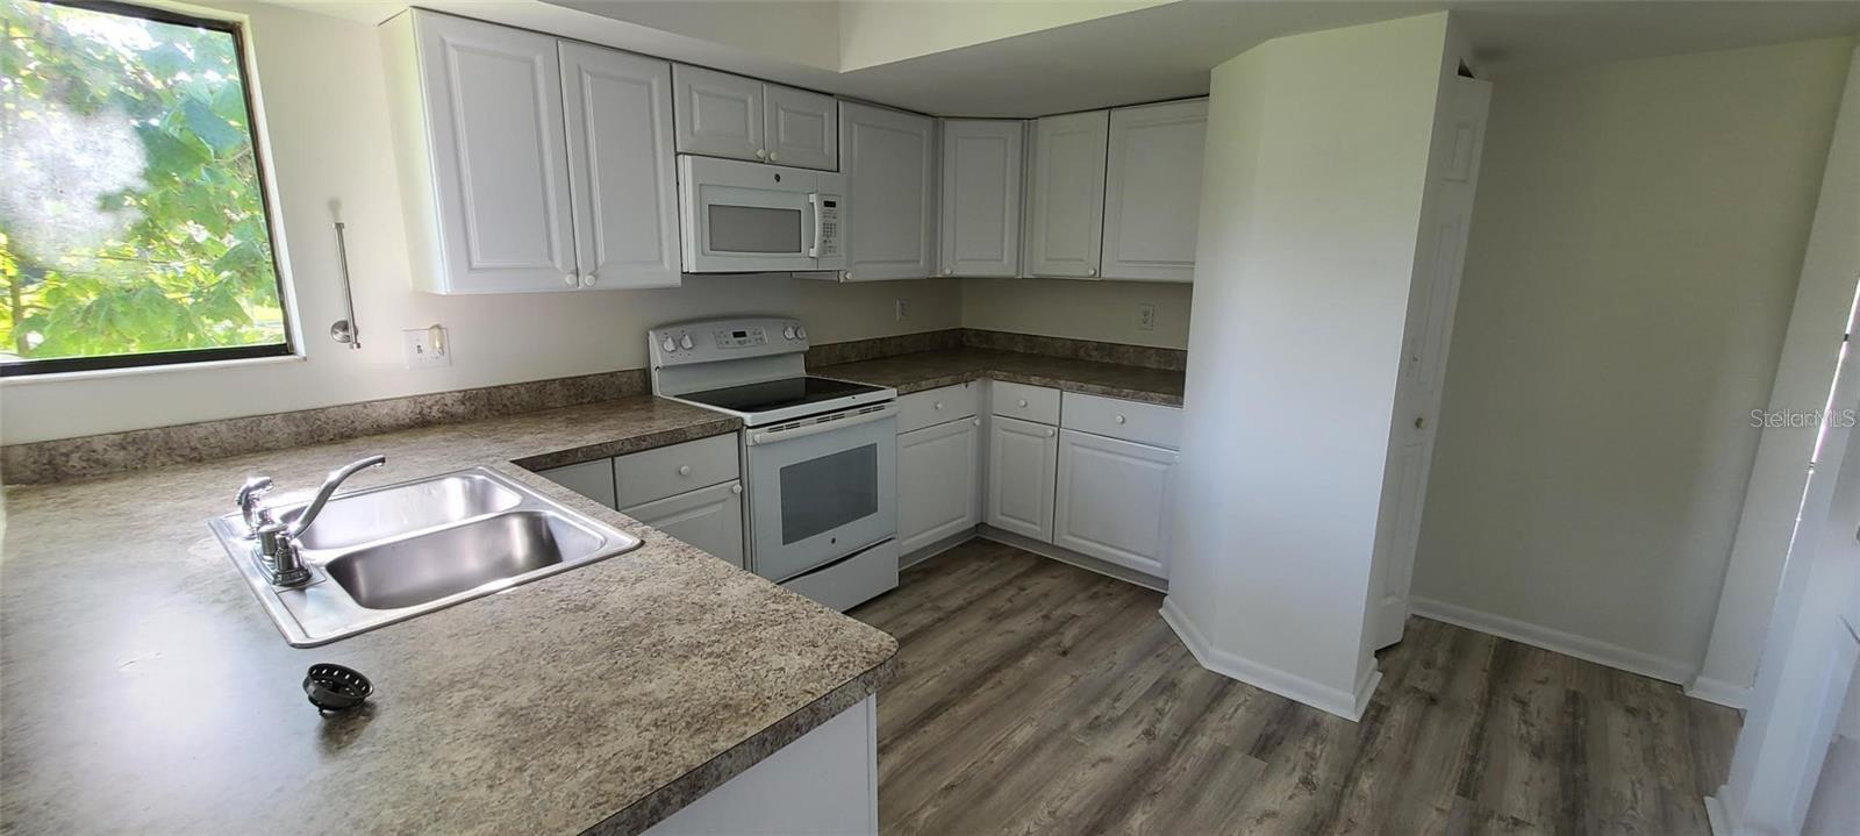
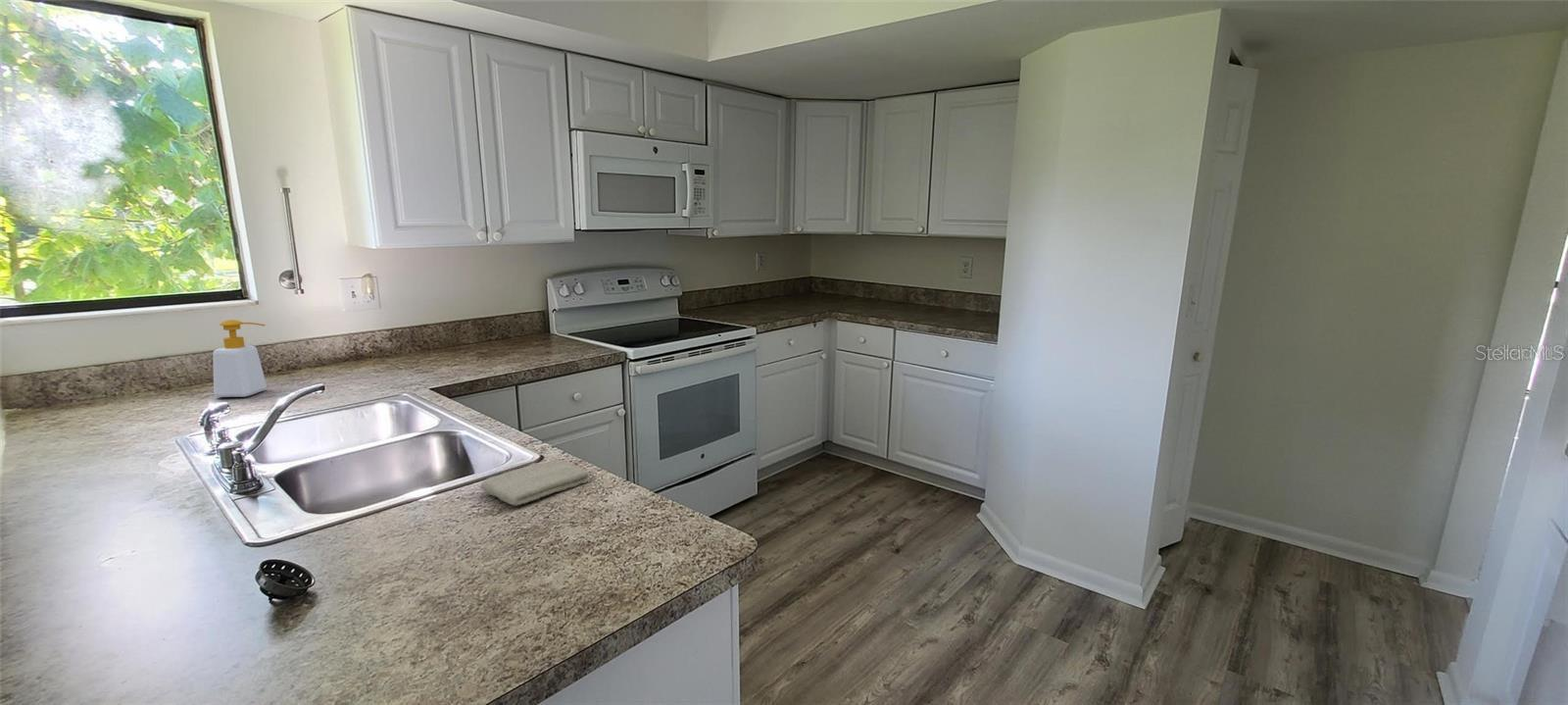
+ washcloth (538, 479)
+ soap bottle (244, 357)
